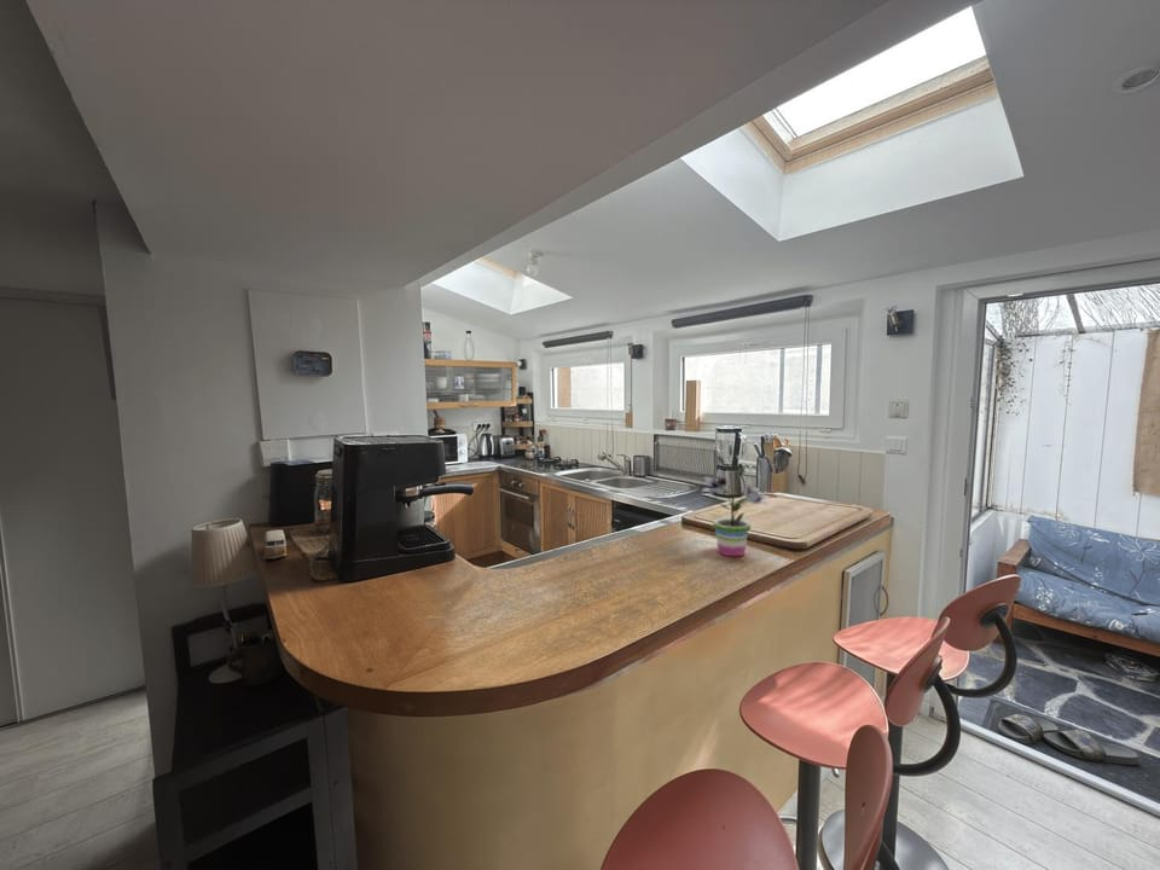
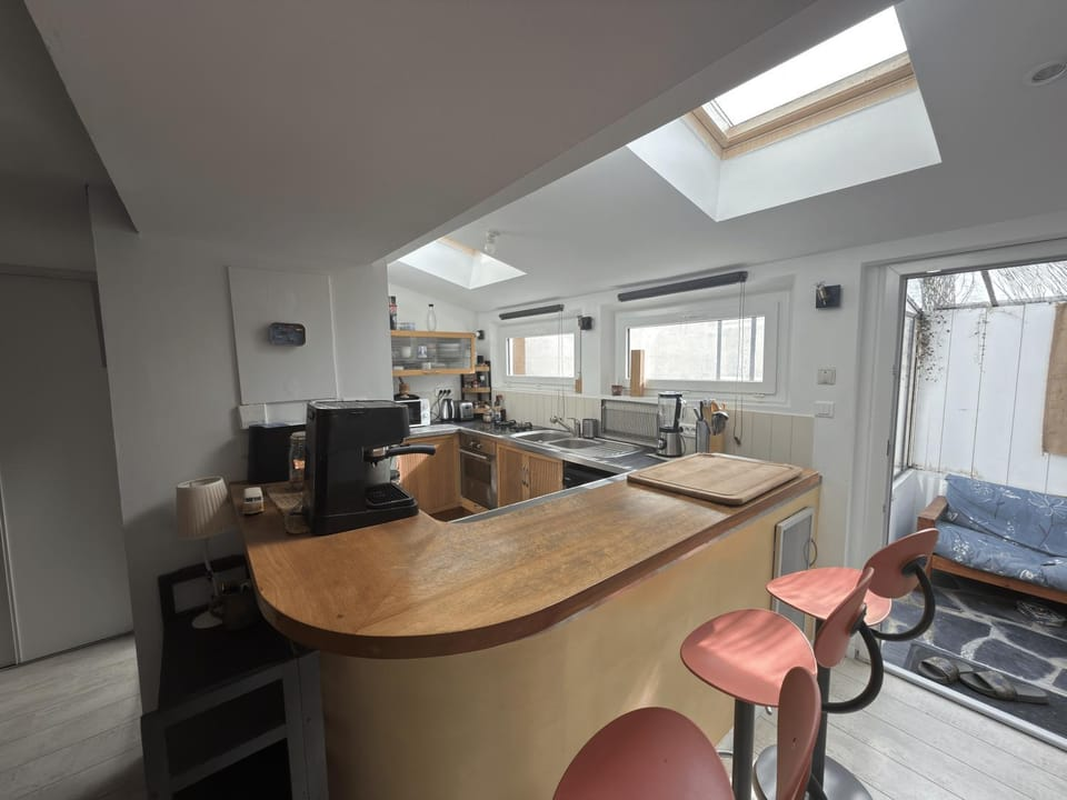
- potted plant (737, 501)
